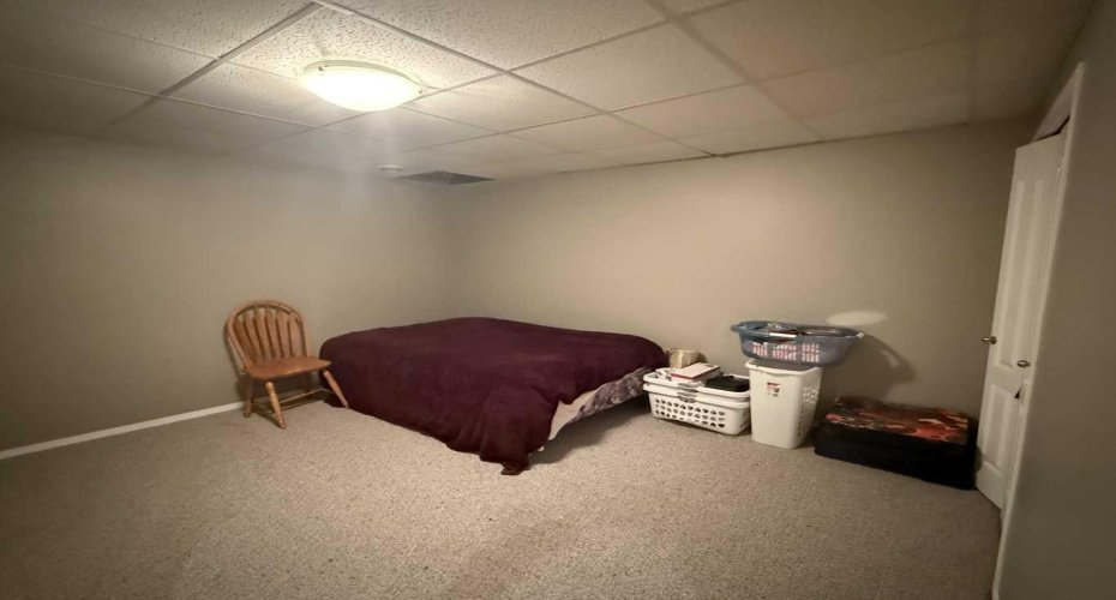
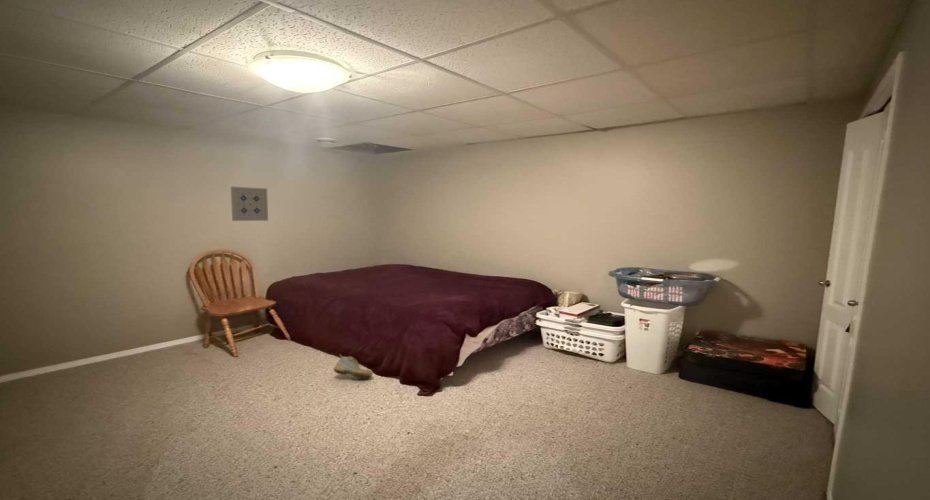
+ wall art (250, 204)
+ shoe (352, 368)
